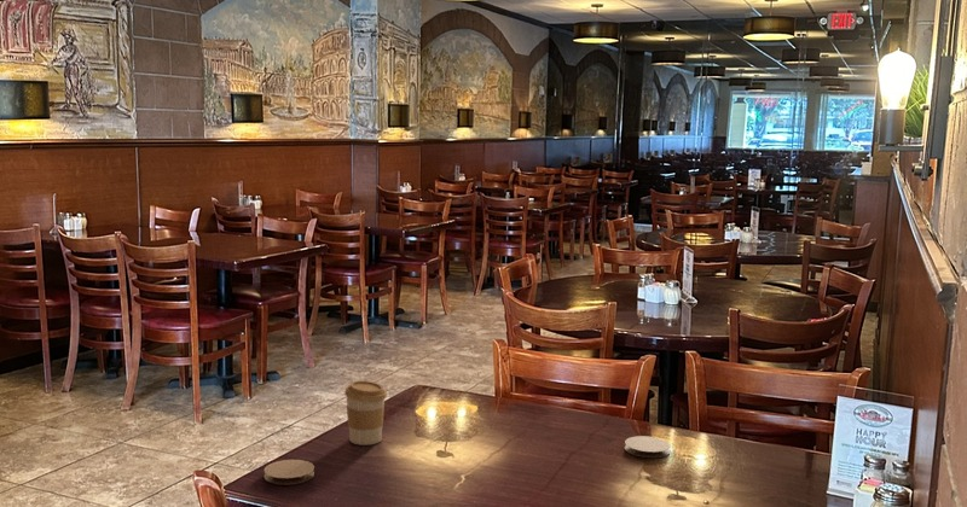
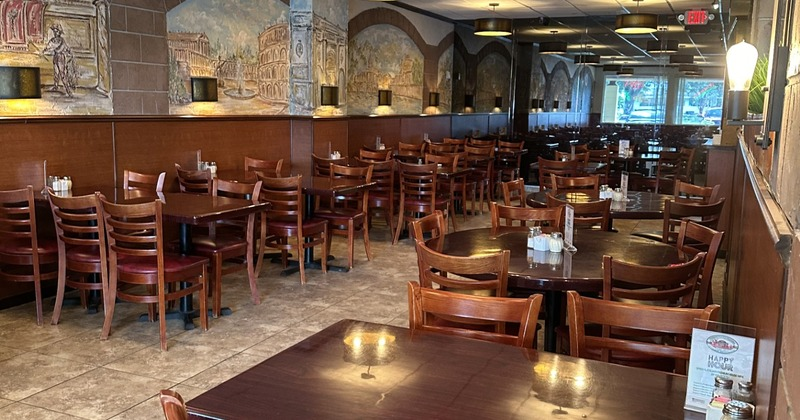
- coaster (289, 471)
- coffee cup (365, 412)
- coaster (647, 447)
